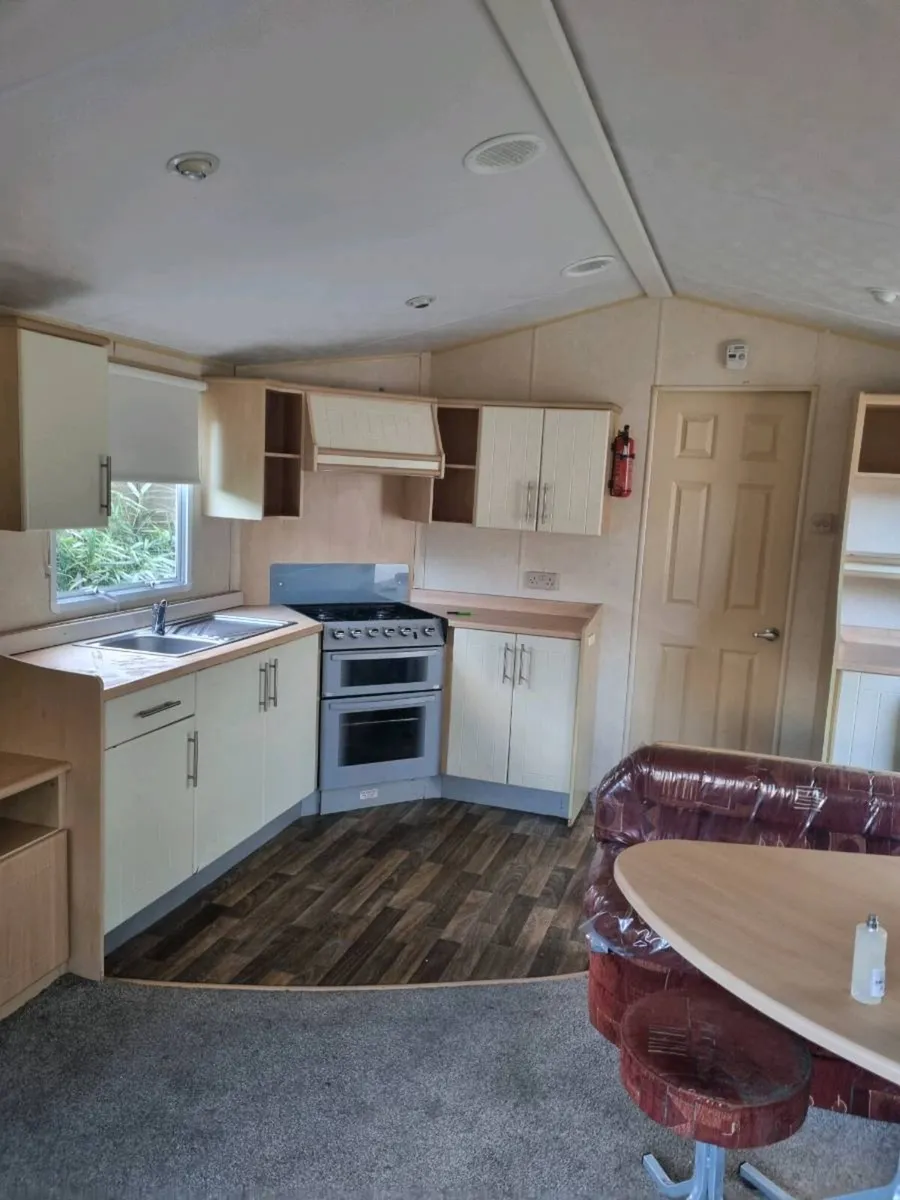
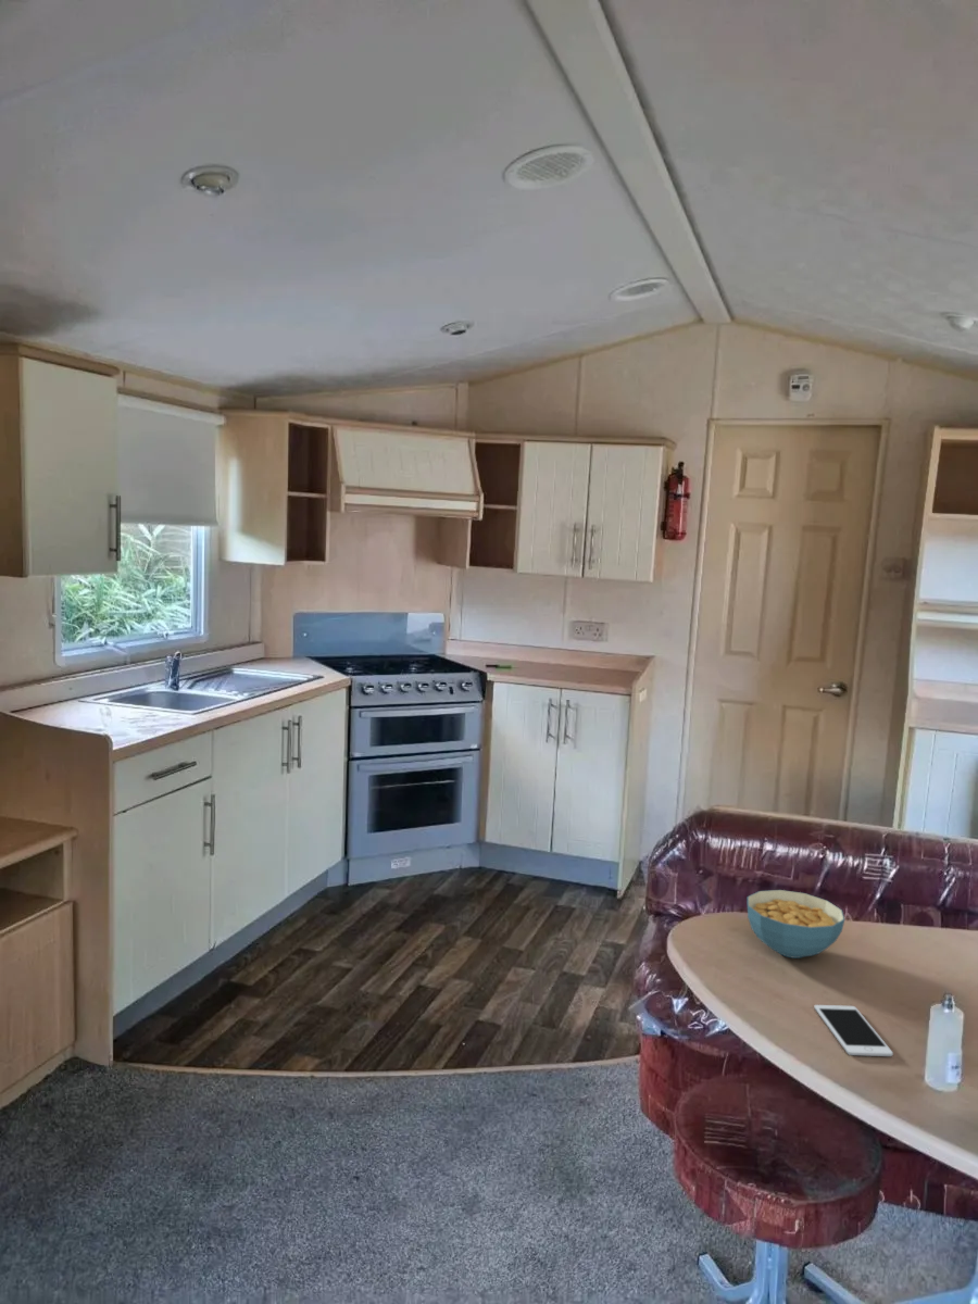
+ cell phone (851, 1029)
+ cereal bowl (792, 929)
